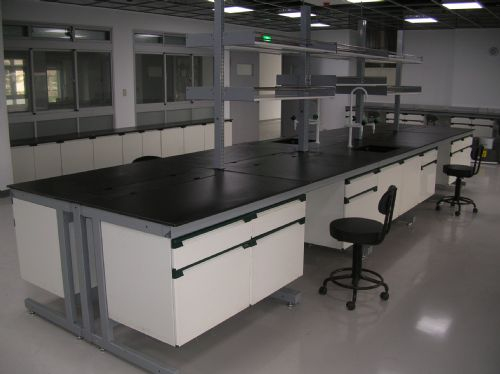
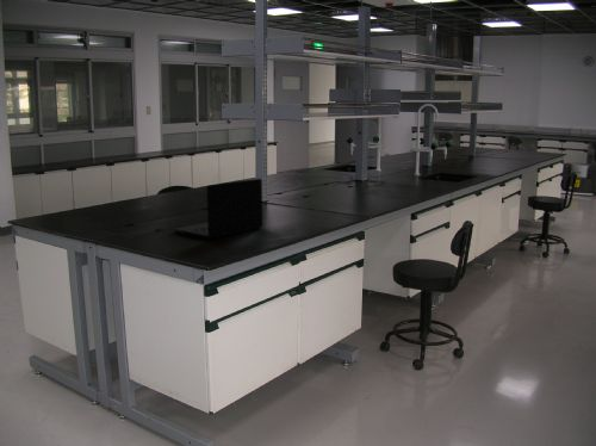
+ laptop (217, 205)
